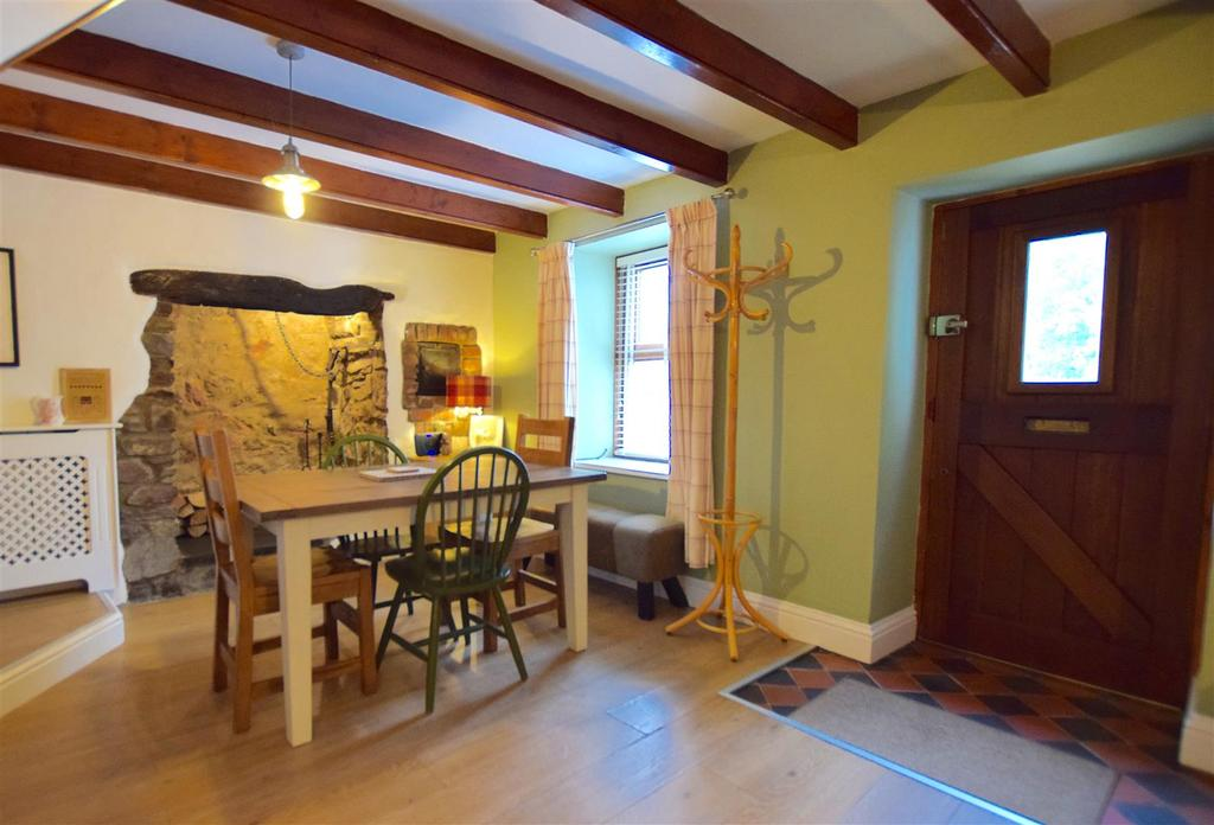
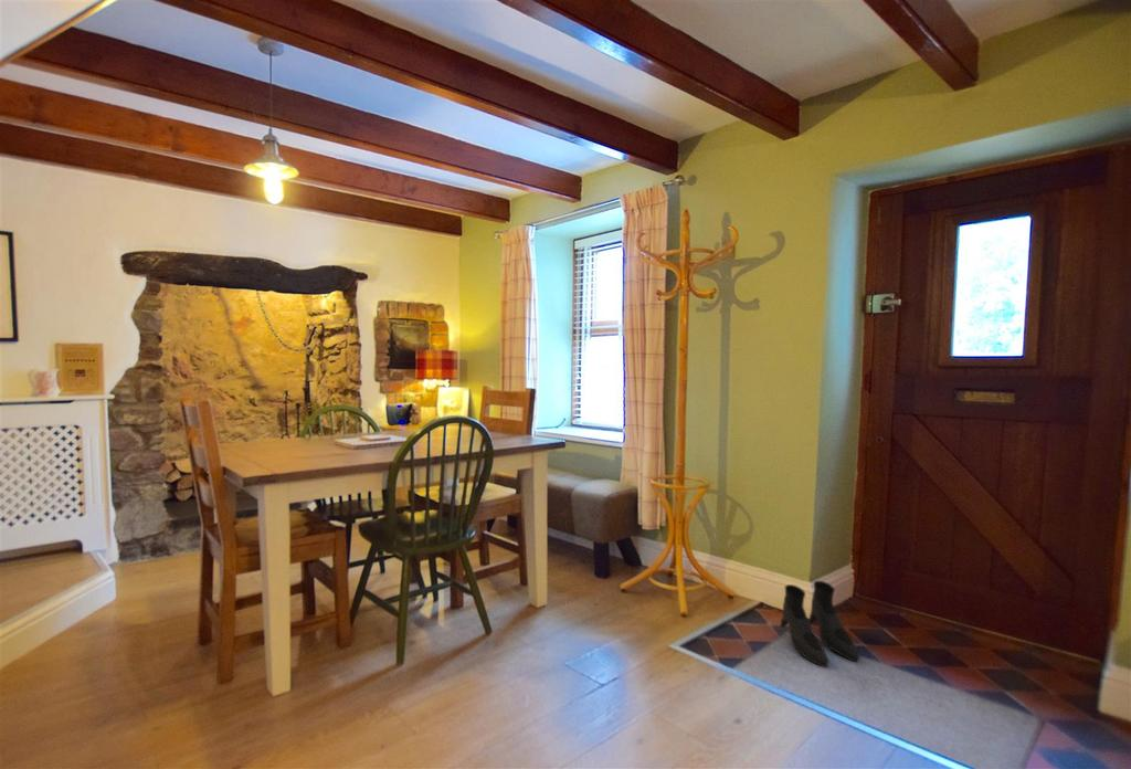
+ boots (818, 618)
